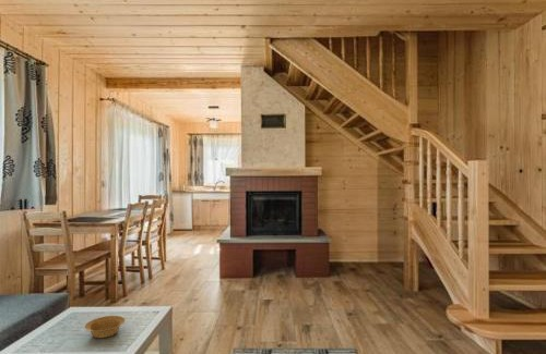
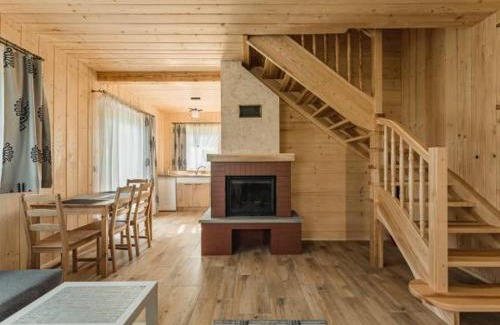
- bowl (105, 328)
